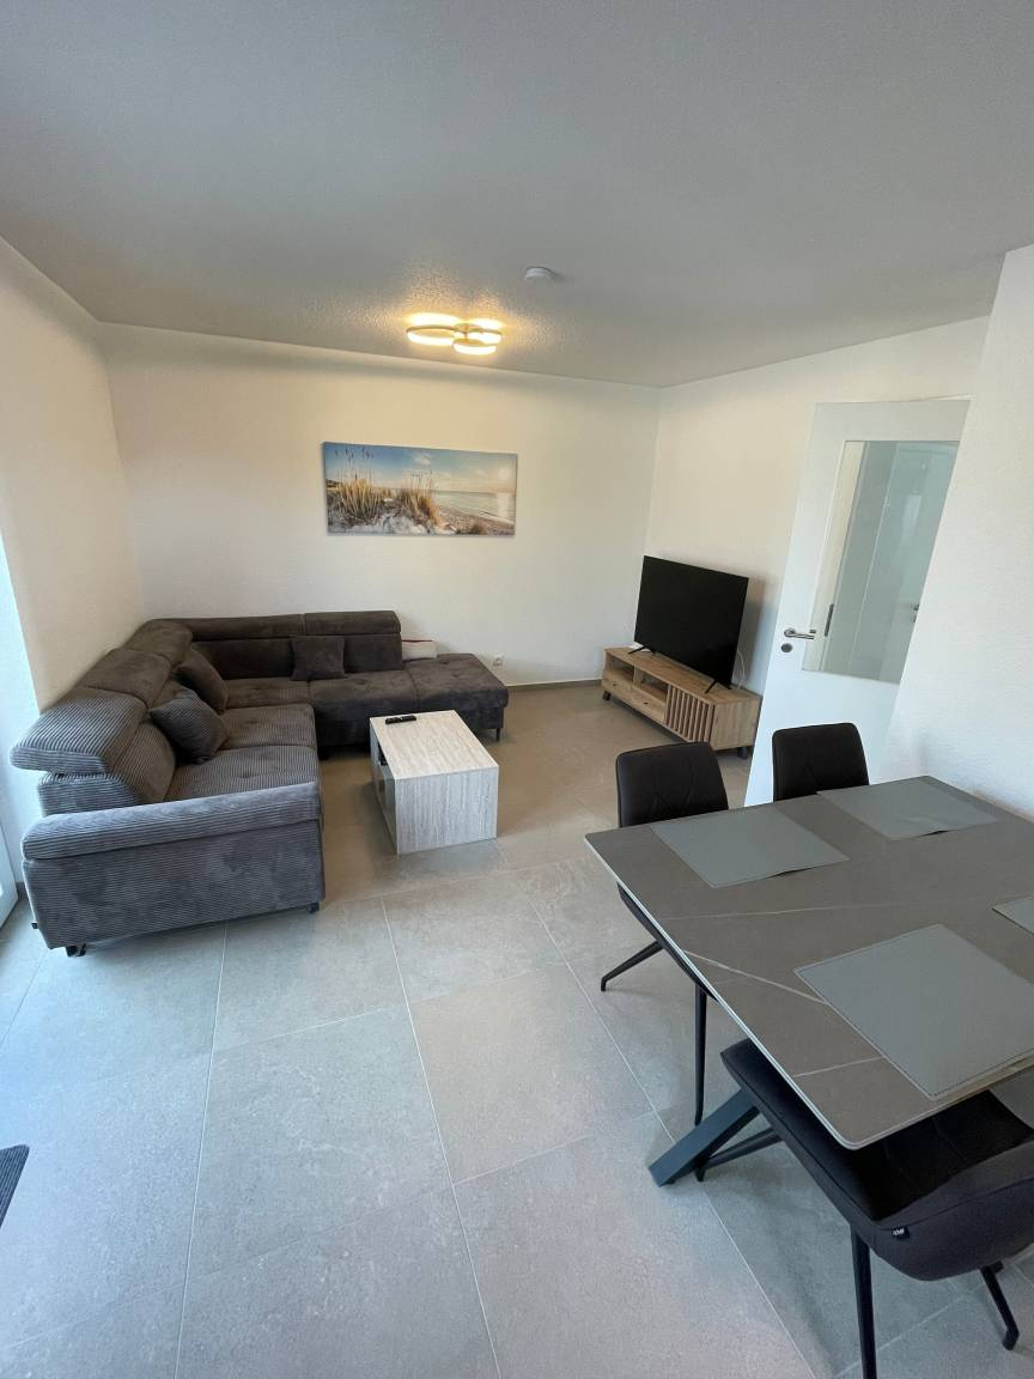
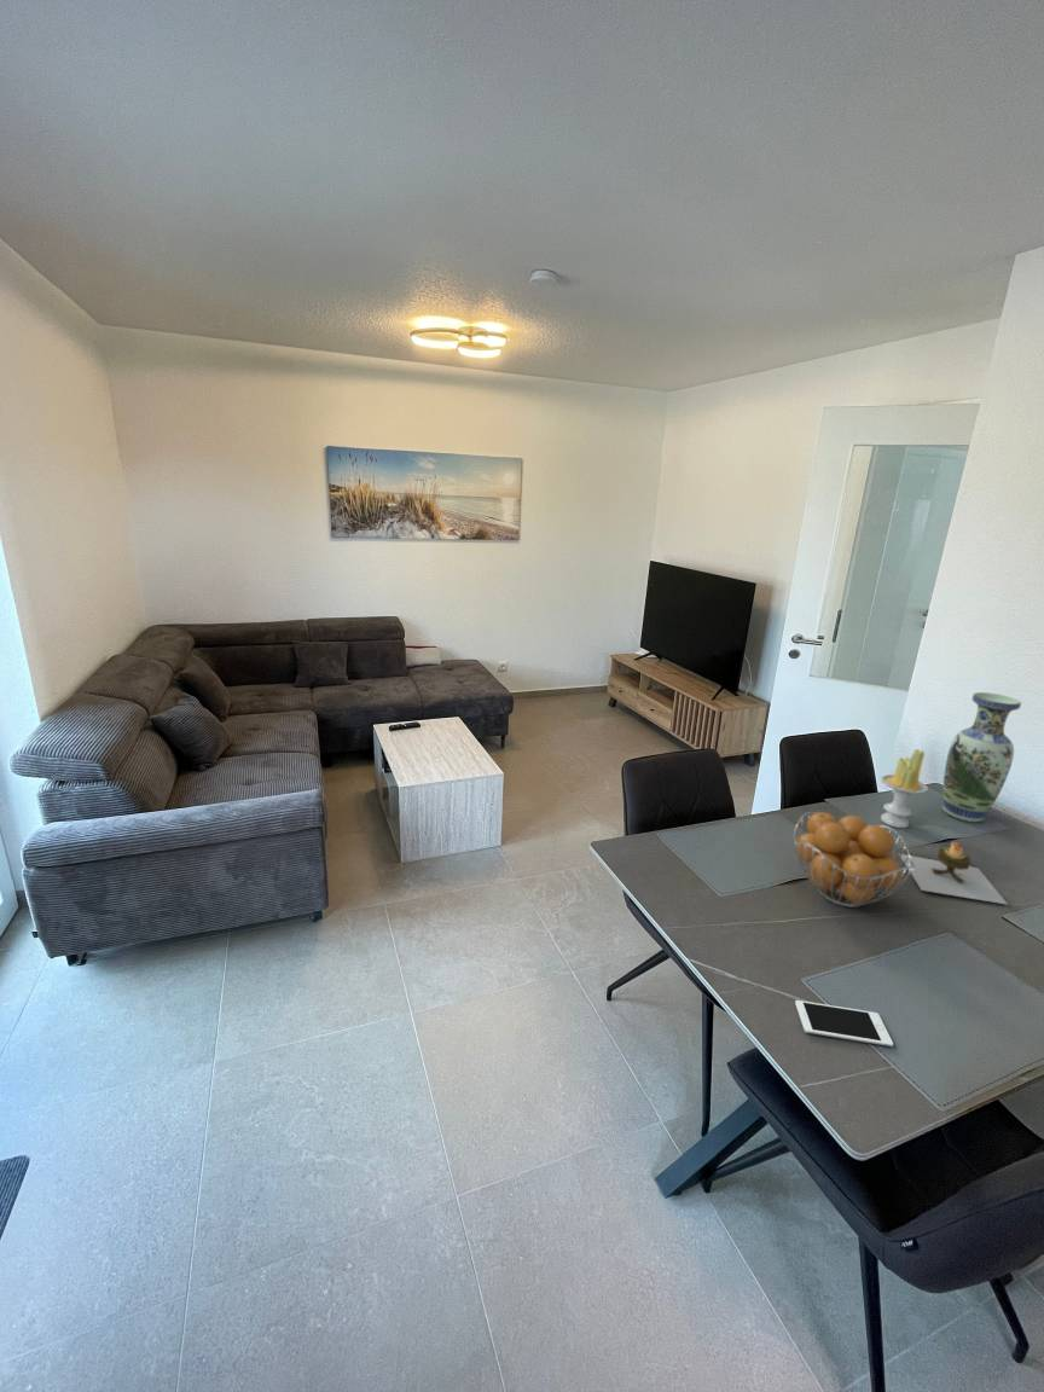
+ candle (903, 785)
+ vase (979, 758)
+ candle (952, 859)
+ fruit basket (848, 859)
+ cell phone (842, 1022)
